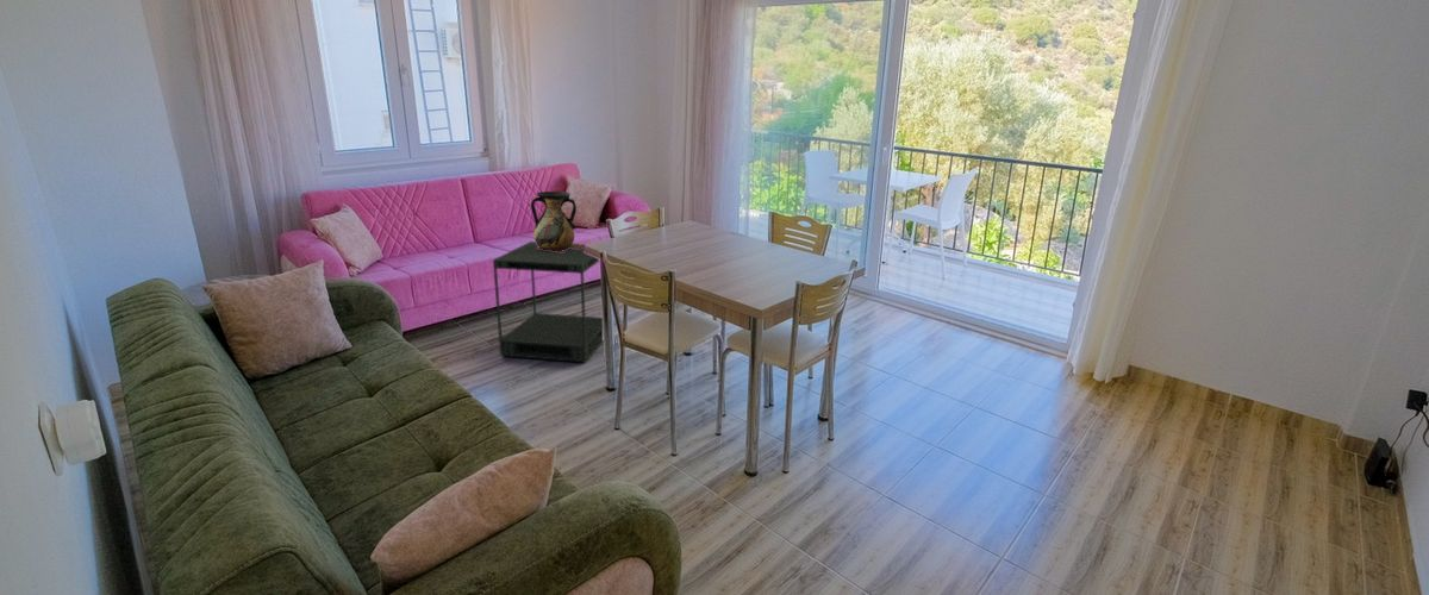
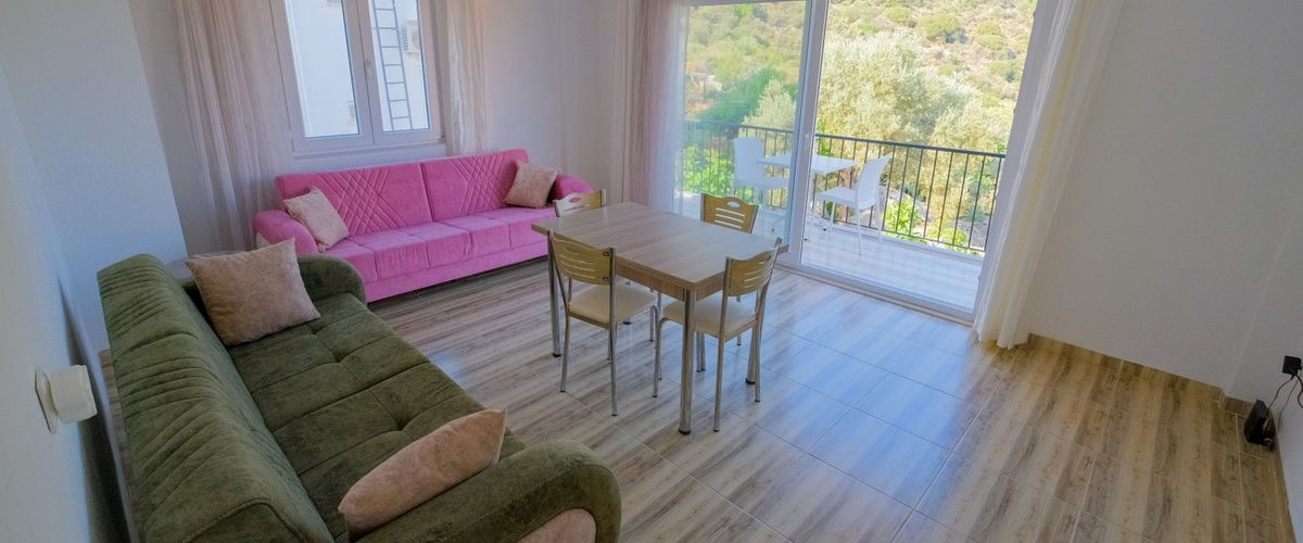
- vase (556, 220)
- side table (556, 314)
